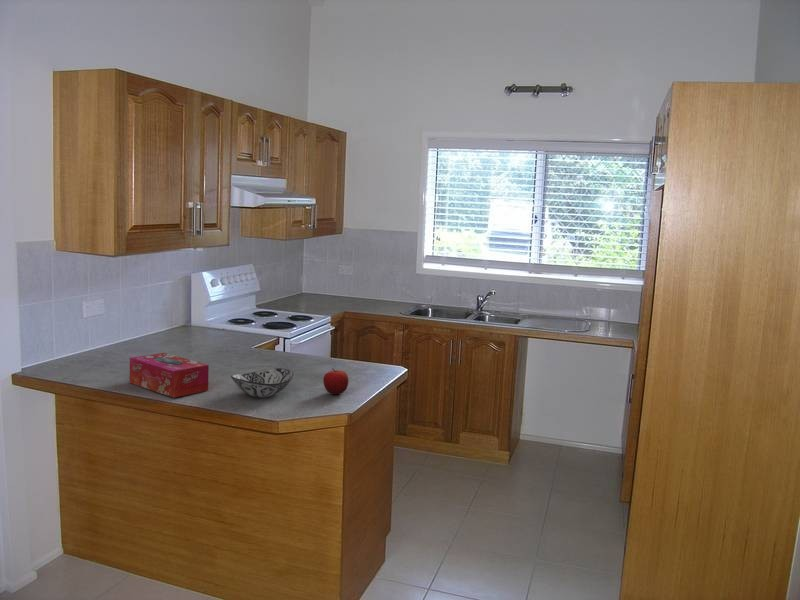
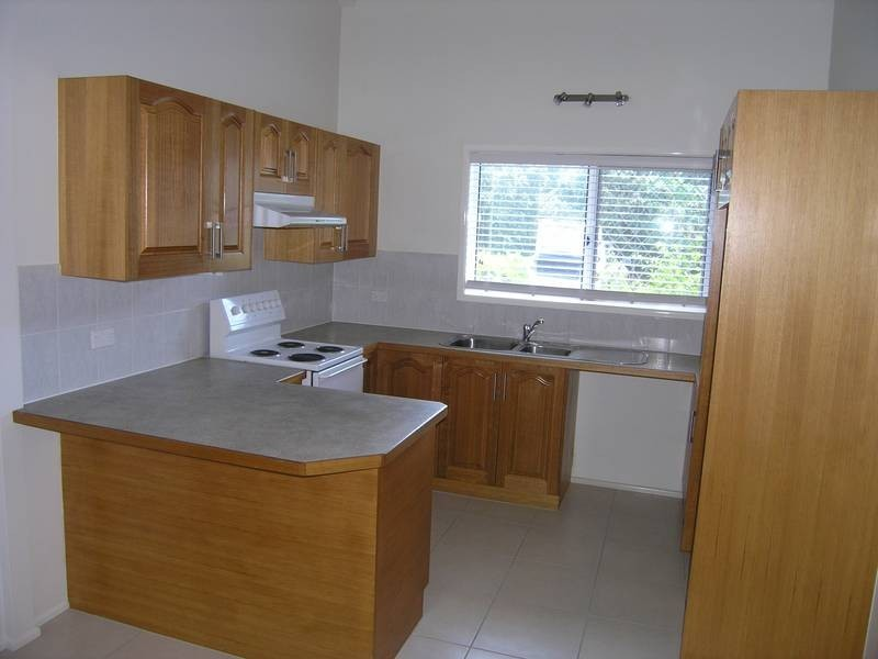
- tissue box (168, 374)
- decorative bowl (262, 384)
- fruit (335, 381)
